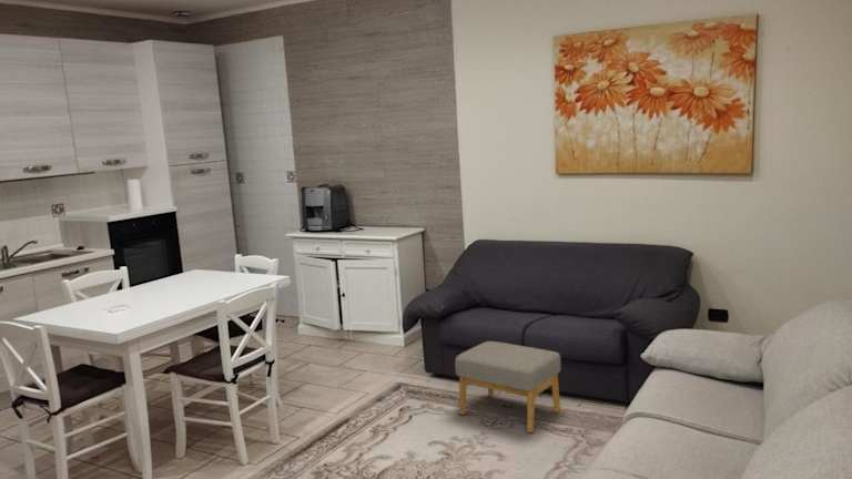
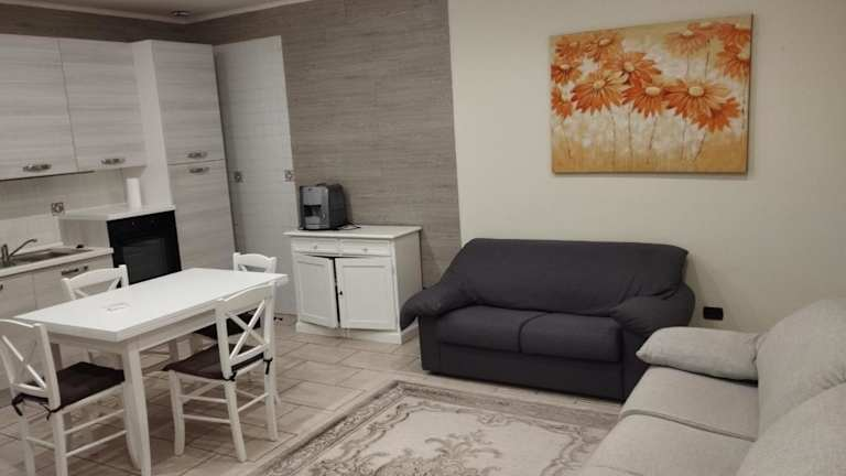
- footstool (508, 381)
